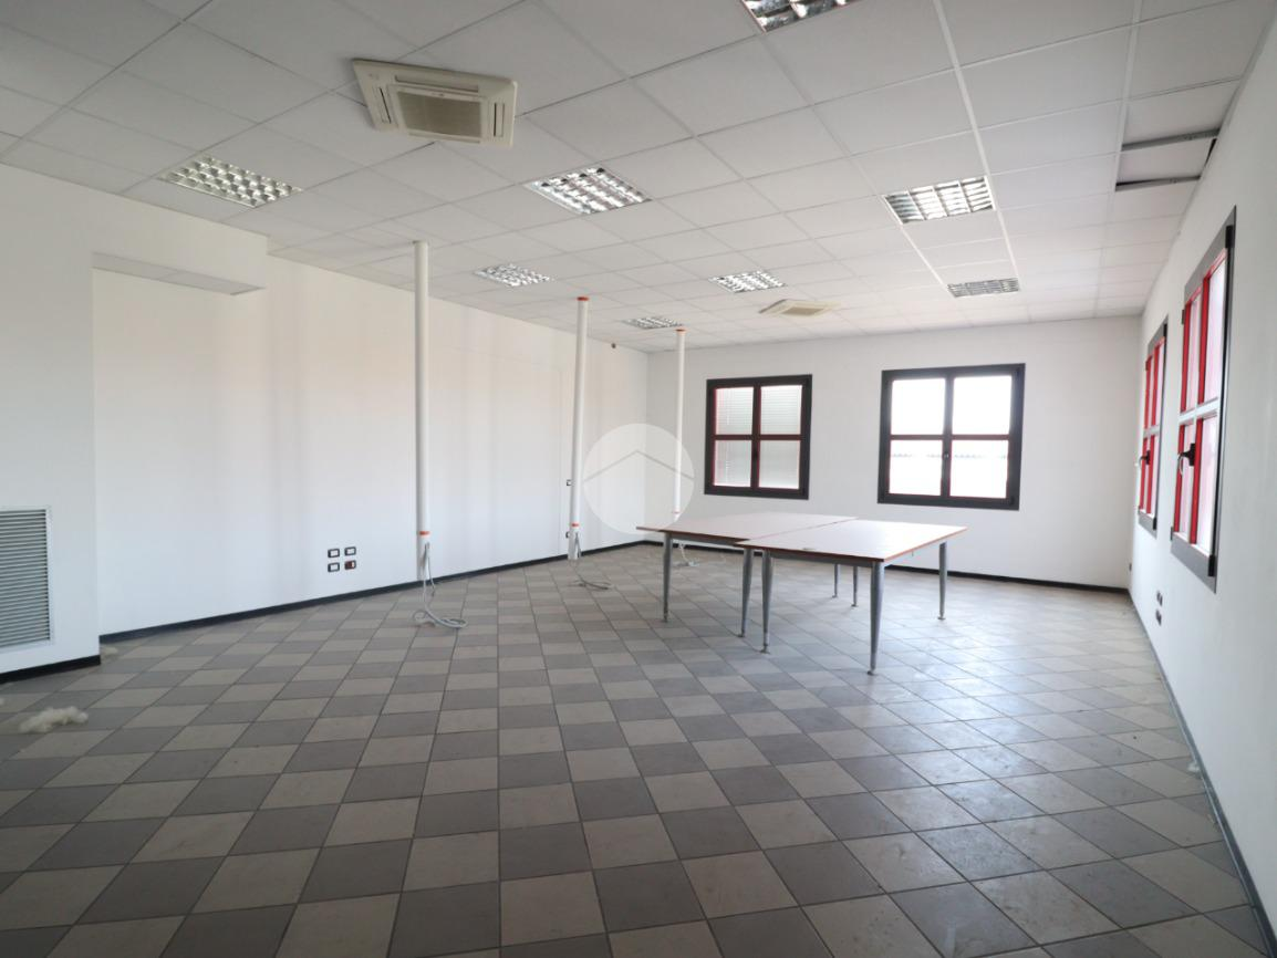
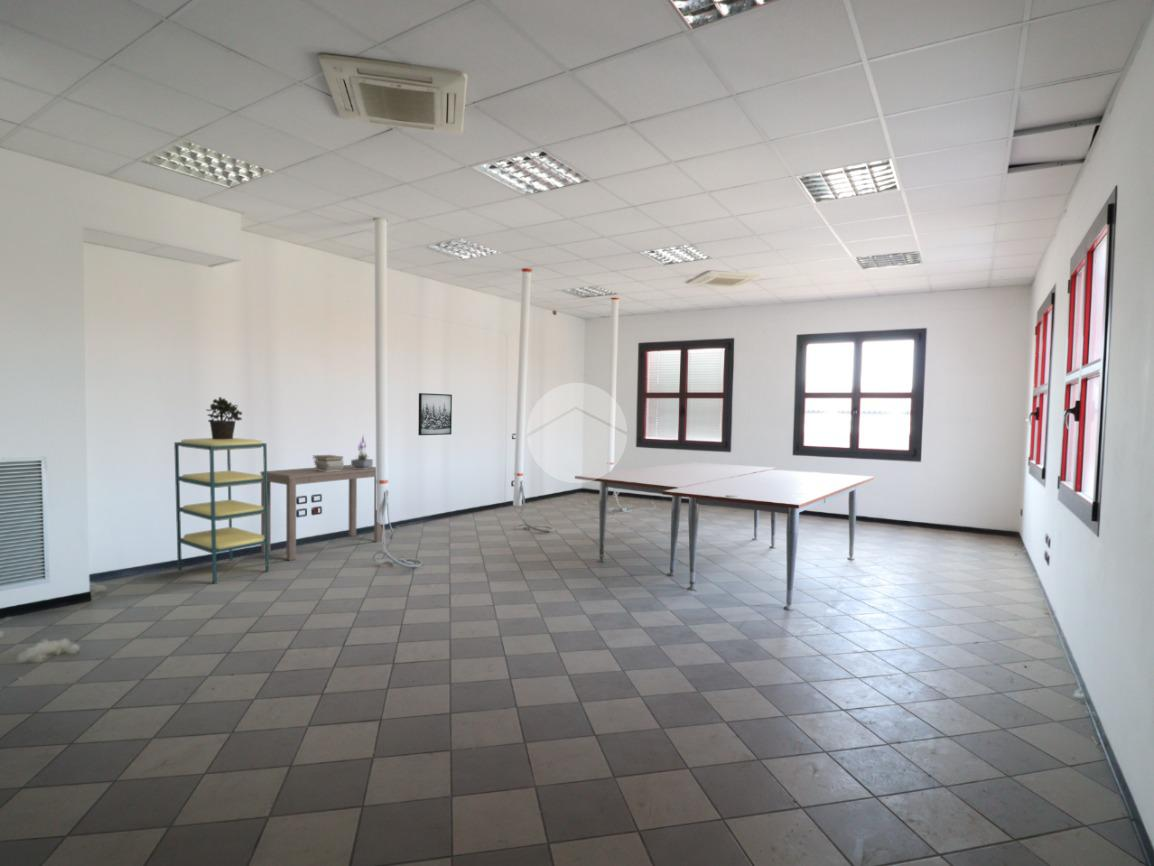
+ potted plant (222, 417)
+ book stack (328, 462)
+ desk (349, 508)
+ potted plant (361, 450)
+ wall art (435, 414)
+ shelving unit (221, 505)
